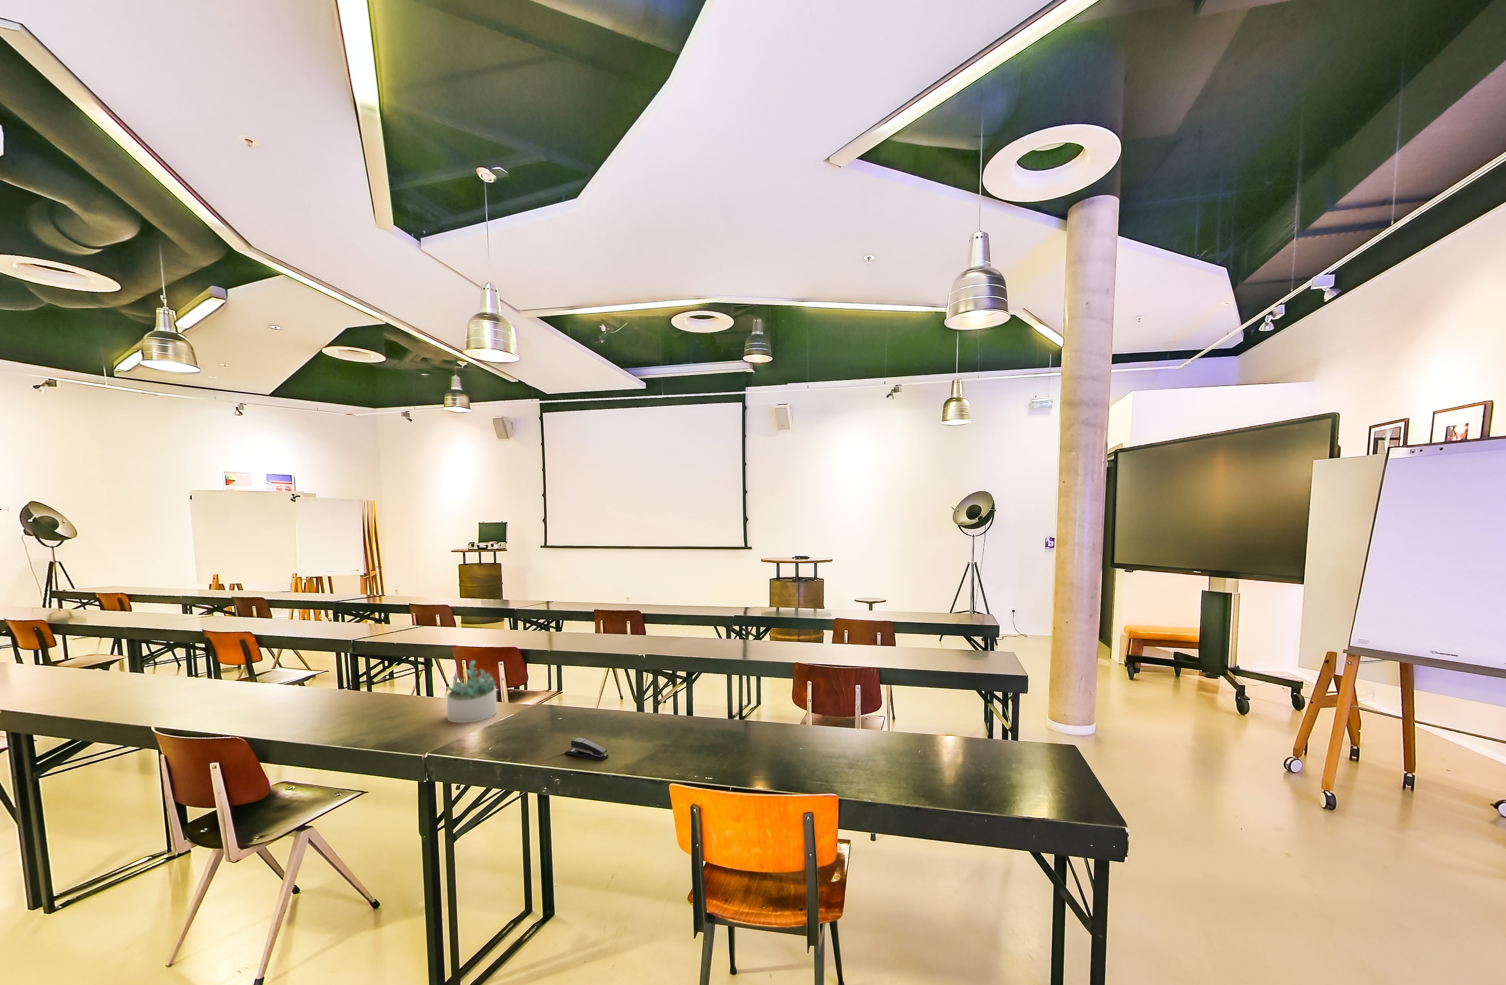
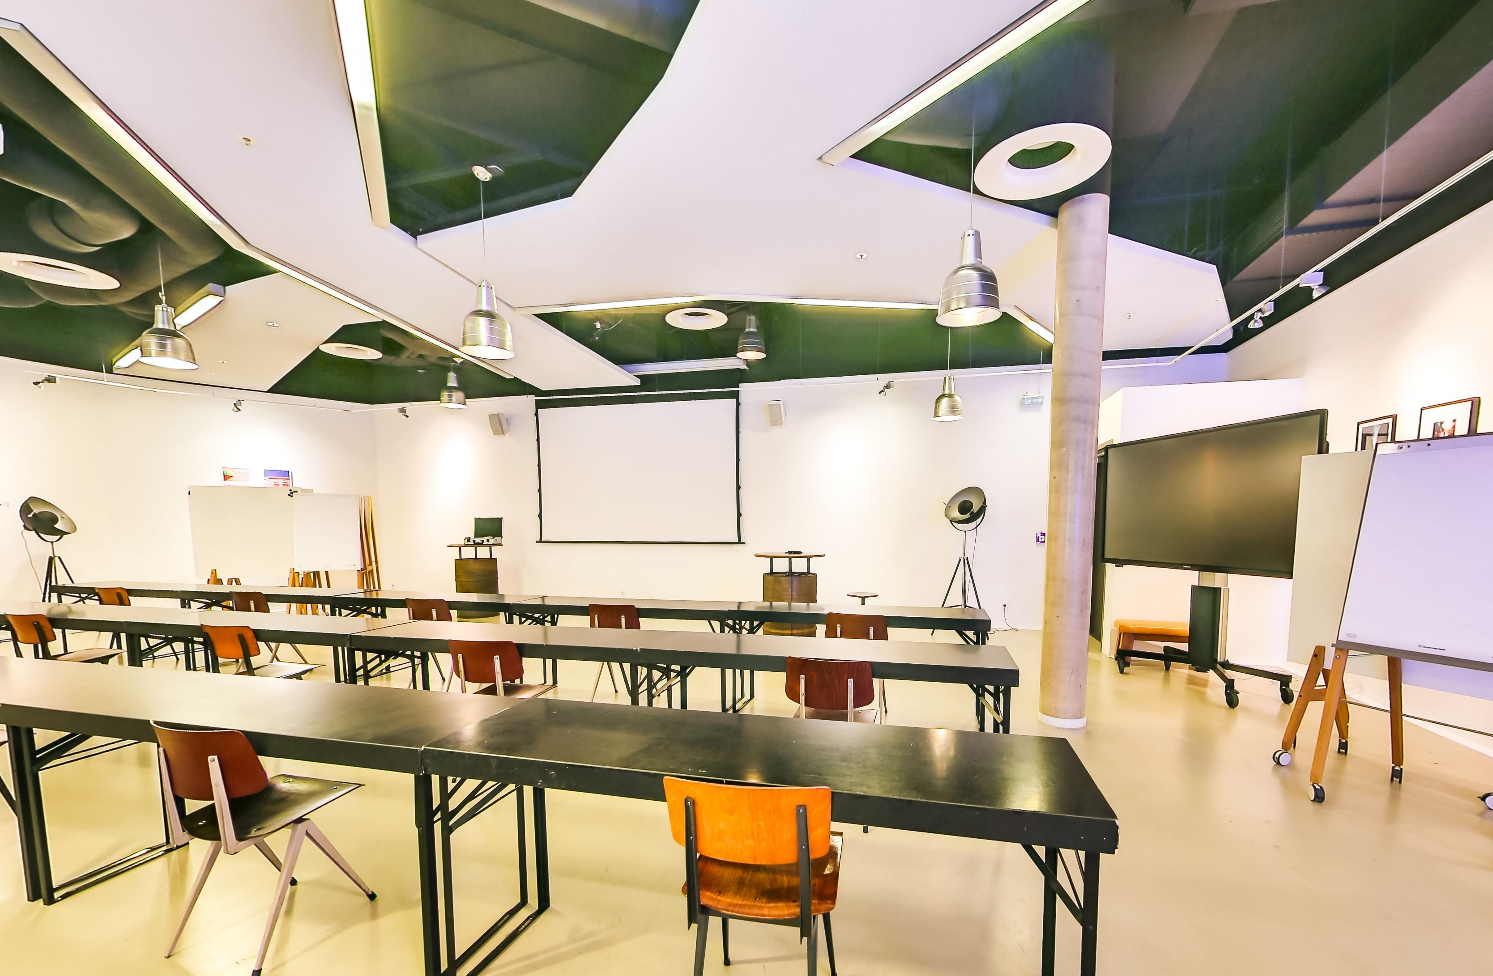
- succulent plant (470, 687)
- stapler (587, 748)
